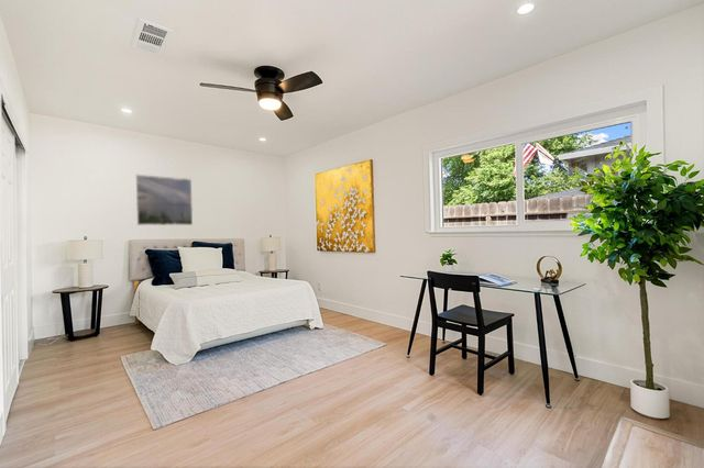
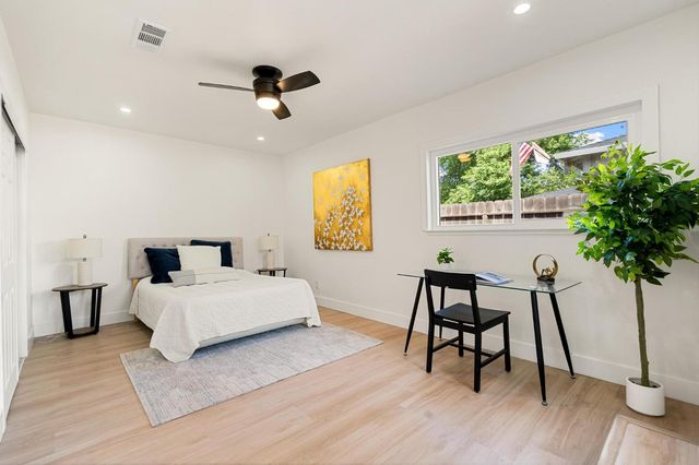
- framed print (165, 200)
